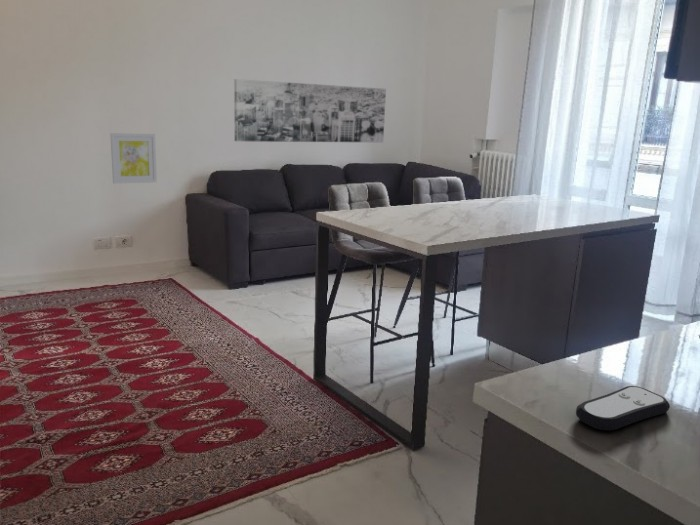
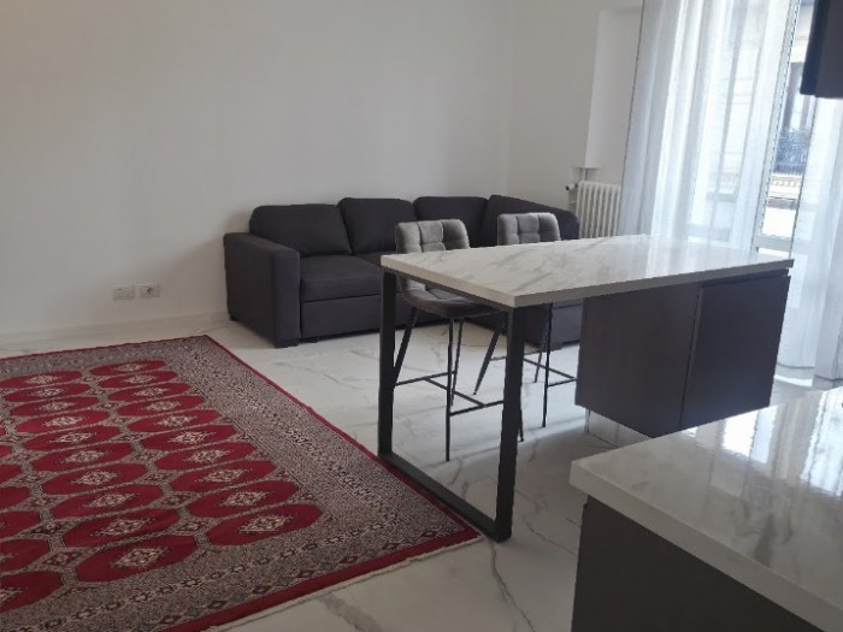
- wall art (134, 158)
- wall art (314, 113)
- remote control (621, 407)
